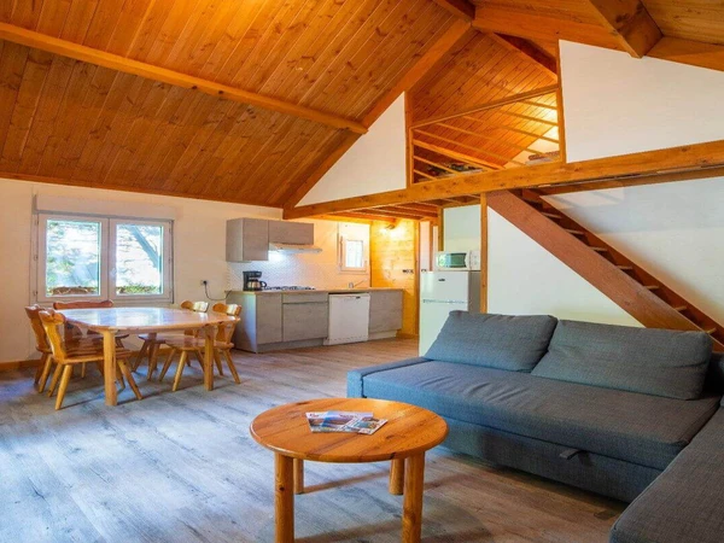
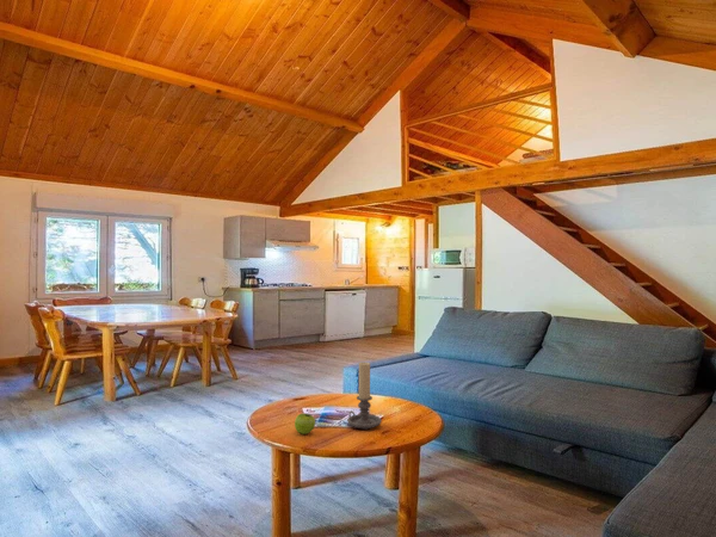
+ fruit (304, 422)
+ candle holder (362, 393)
